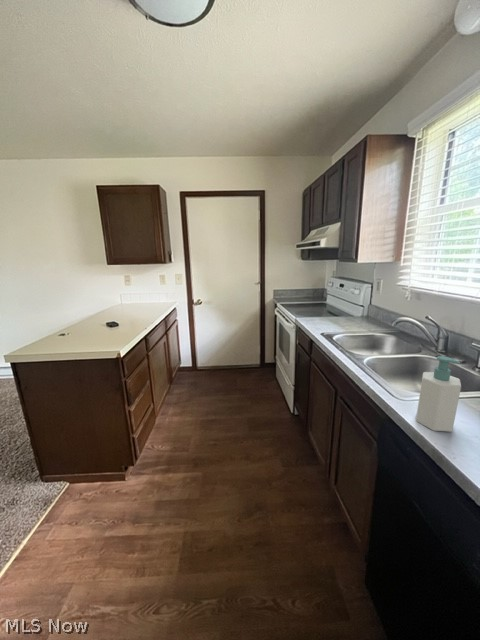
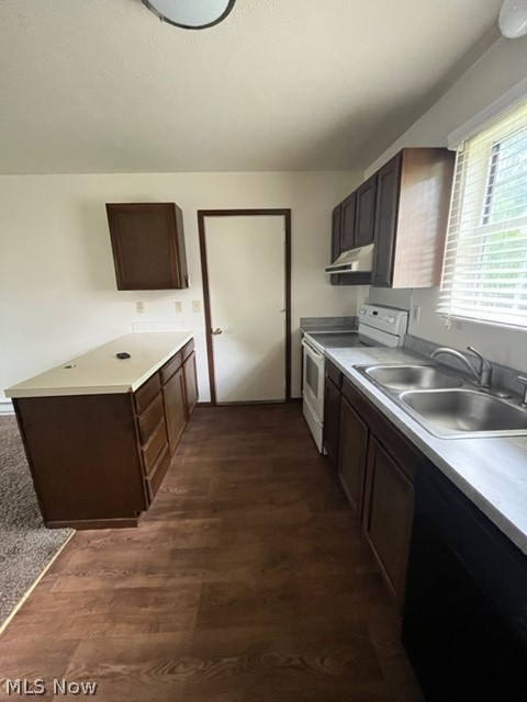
- soap bottle (438, 391)
